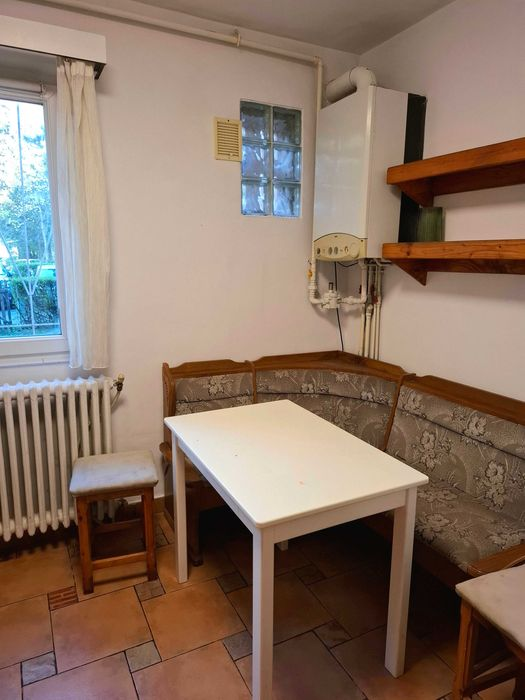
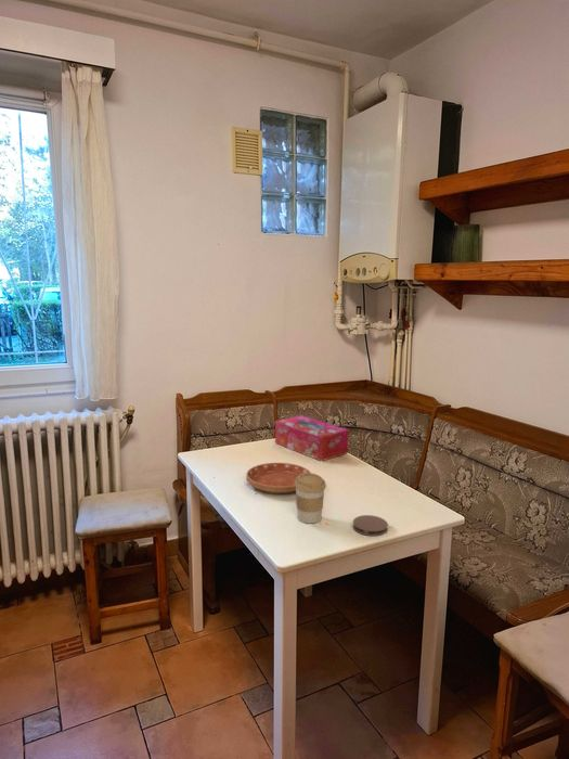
+ saucer (279, 478)
+ tissue box (310, 436)
+ coffee cup (309, 497)
+ coaster (370, 525)
